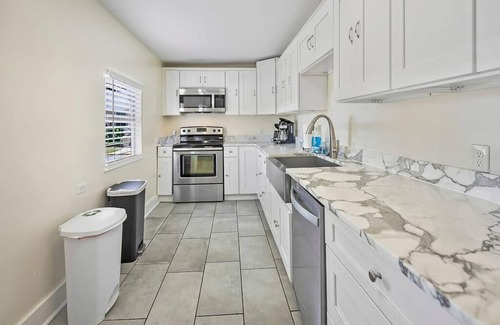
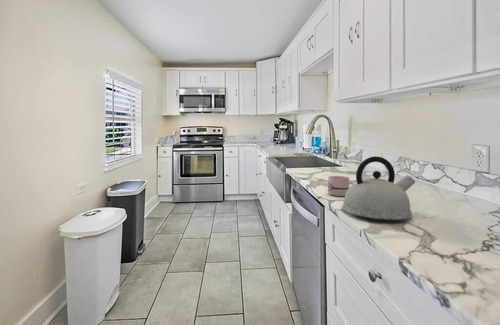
+ kettle (379, 184)
+ mug (341, 185)
